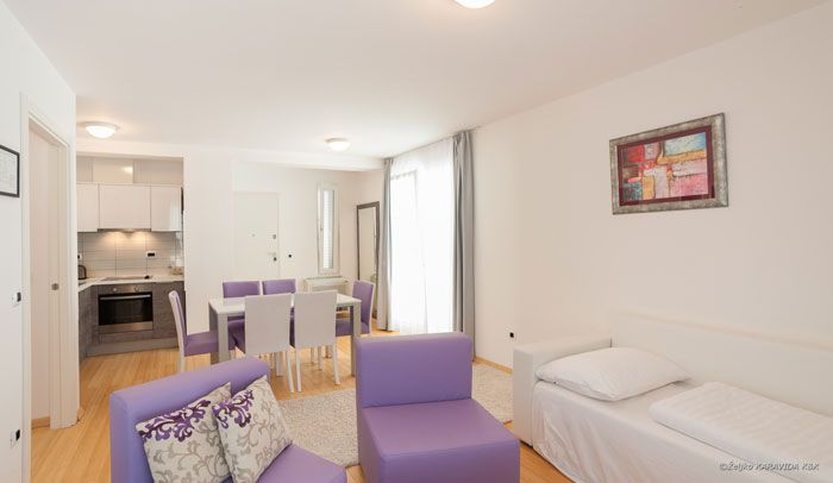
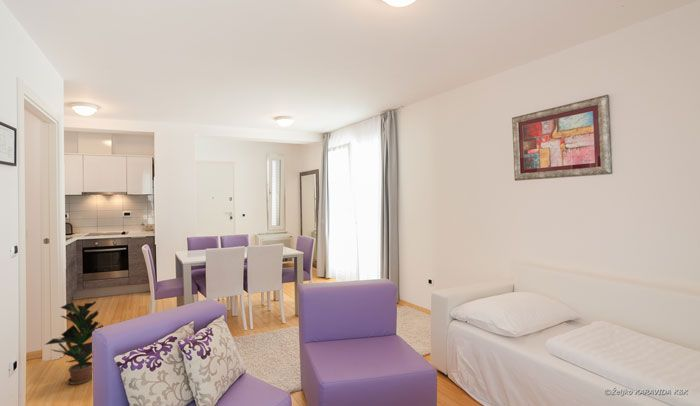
+ potted plant (75, 341)
